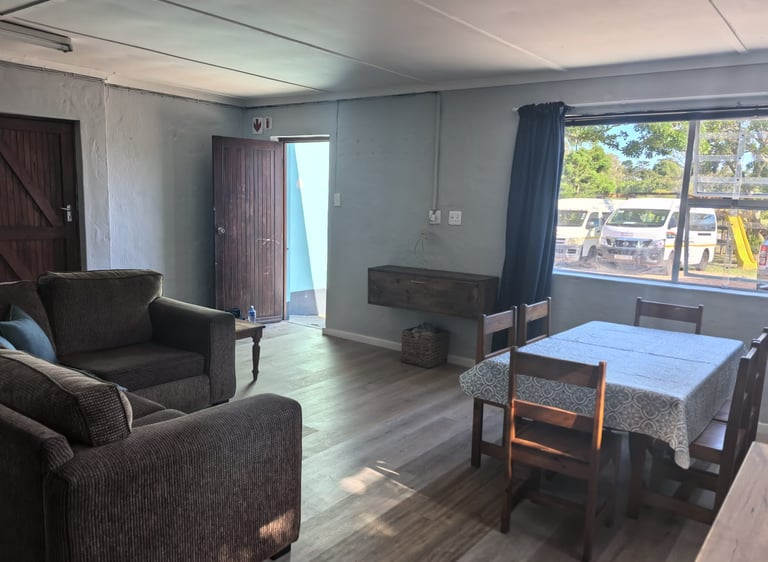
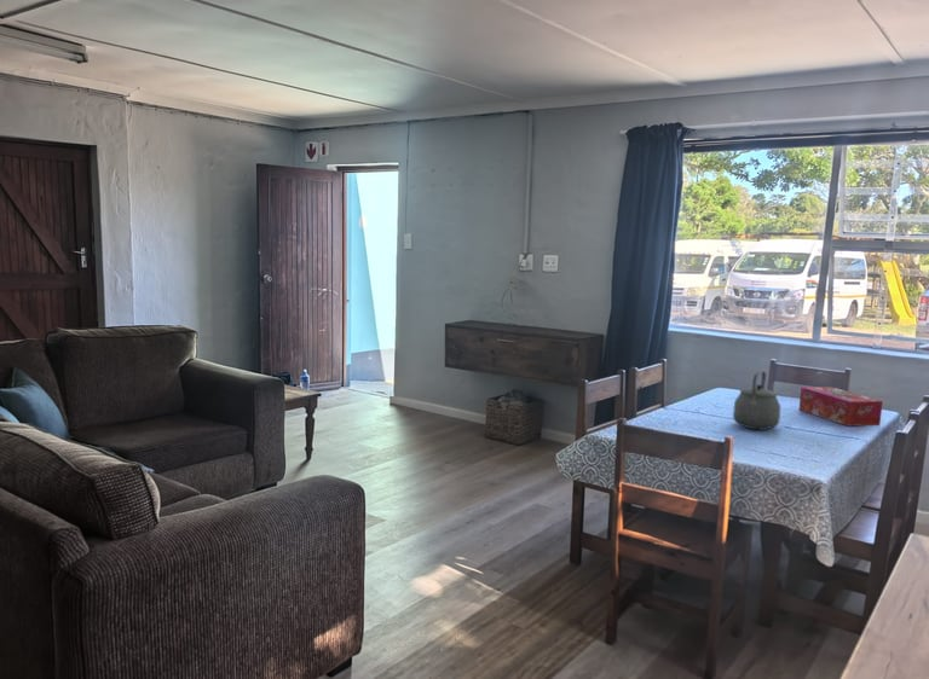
+ tissue box (838, 405)
+ tea kettle (758, 397)
